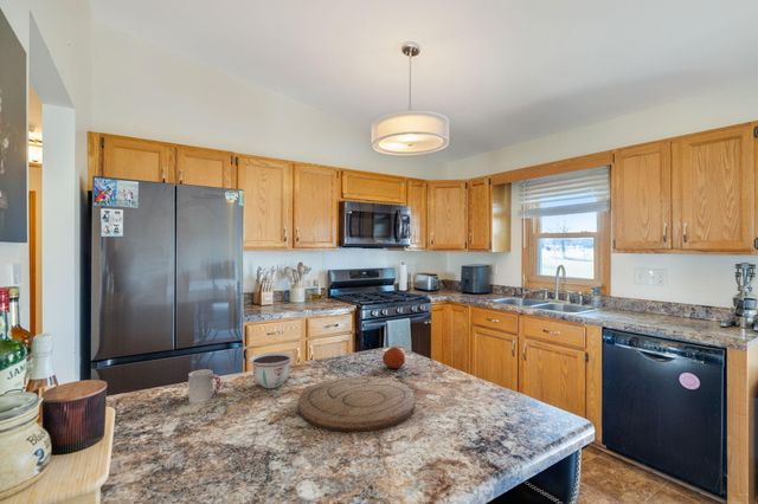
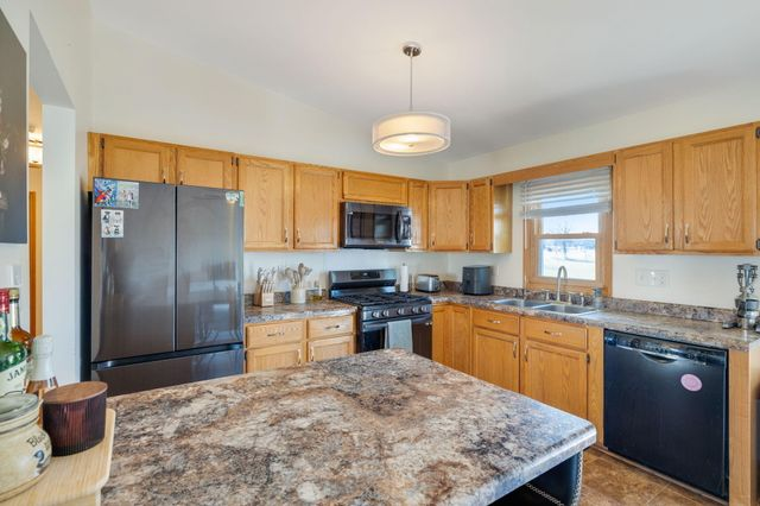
- bowl (271, 371)
- fruit (393, 357)
- cutting board (356, 400)
- cup (205, 386)
